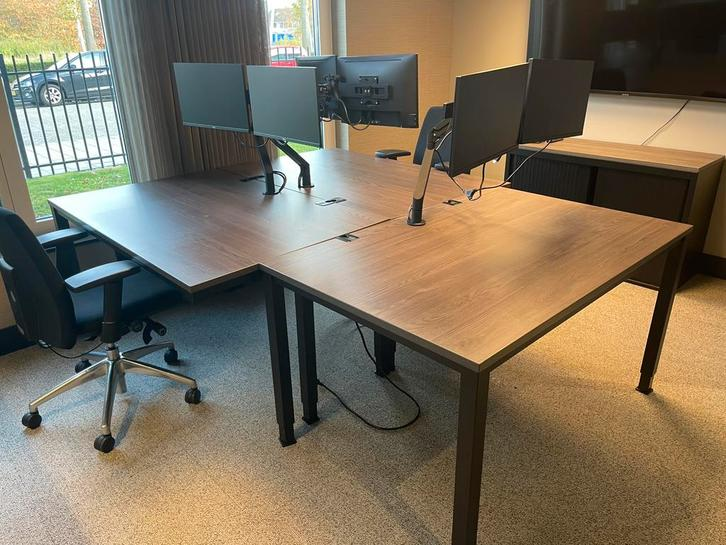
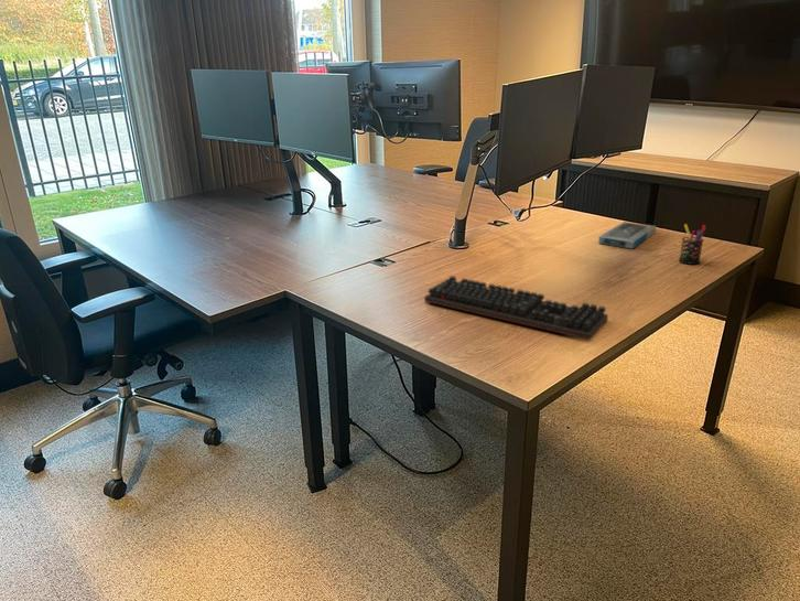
+ pen holder (694, 242)
+ speaker (627, 234)
+ keyboard (511, 304)
